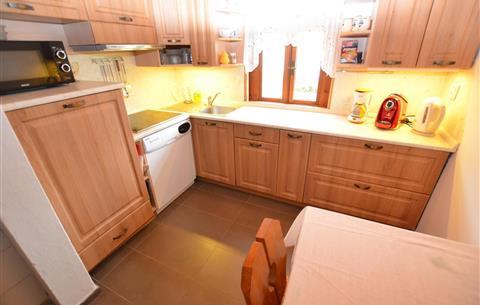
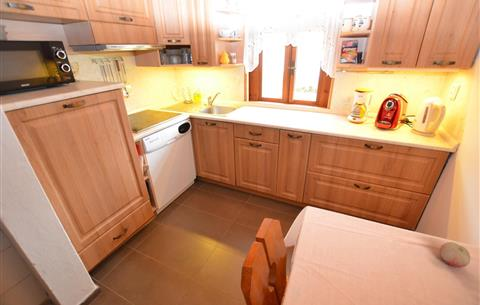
+ fruit (454, 254)
